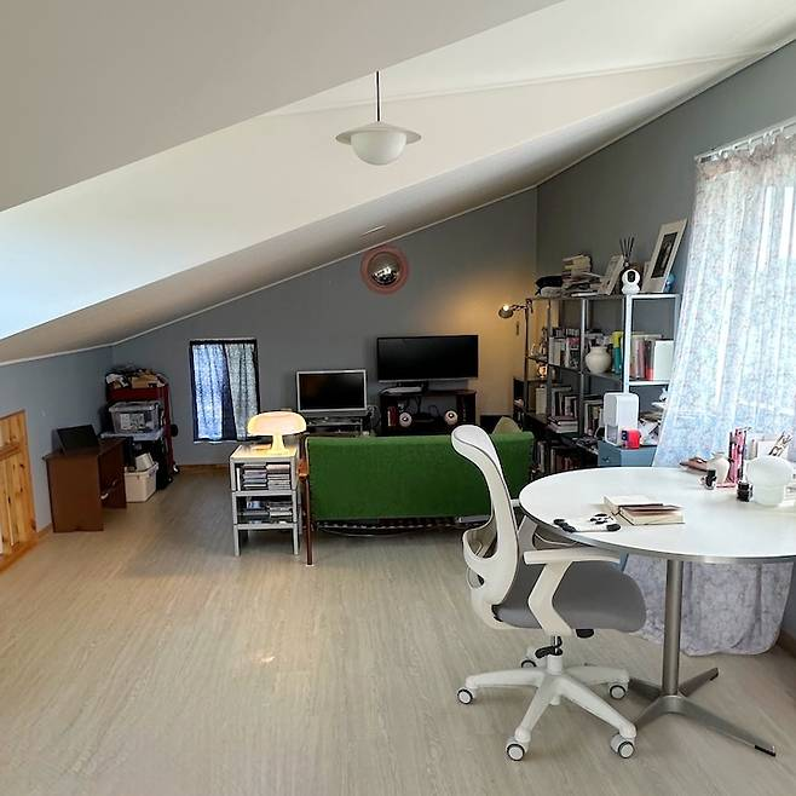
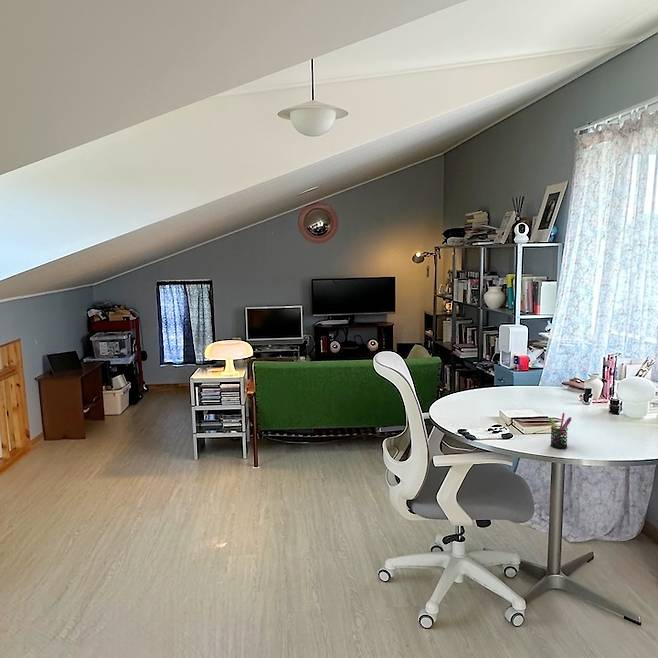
+ pen holder (557, 429)
